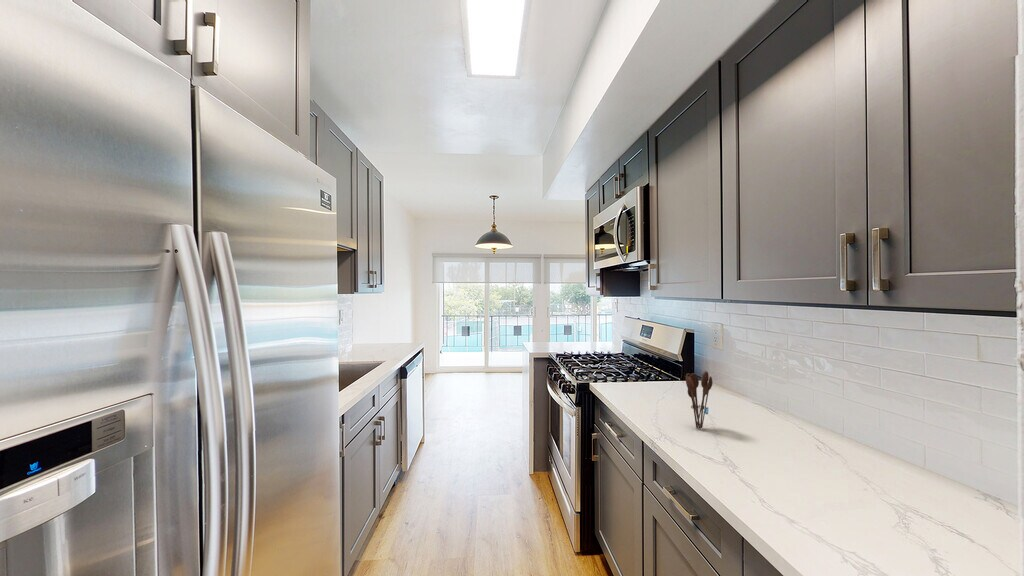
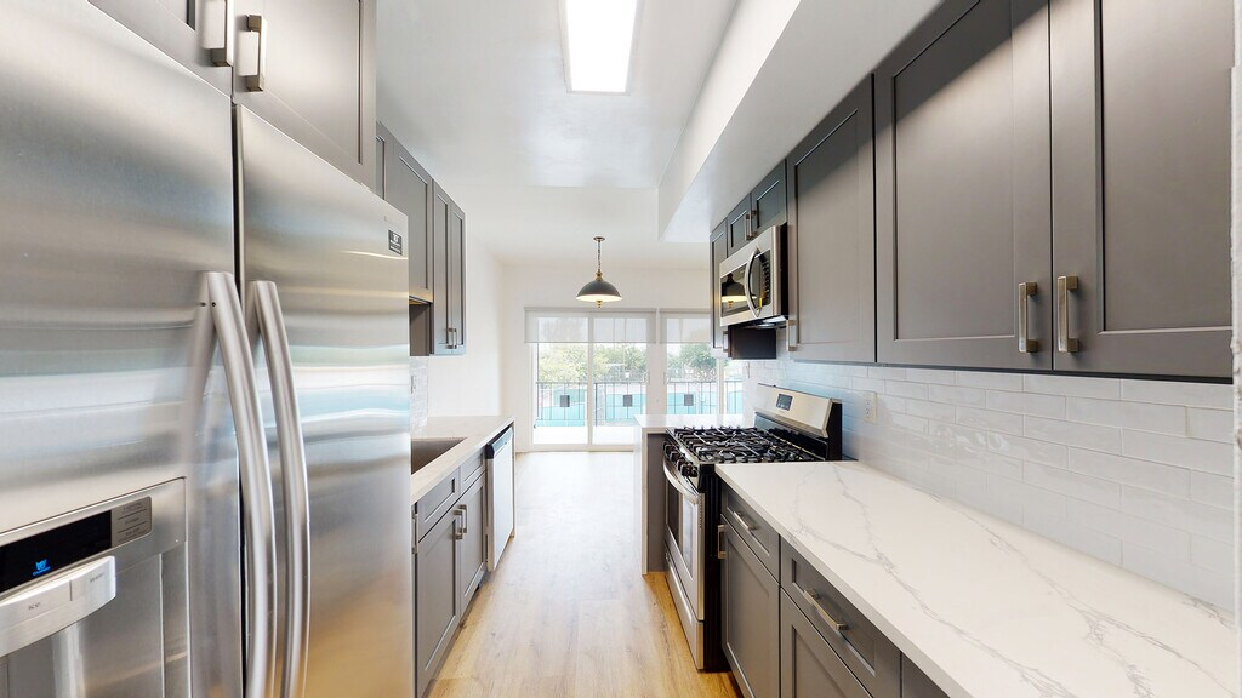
- utensil holder (696, 399)
